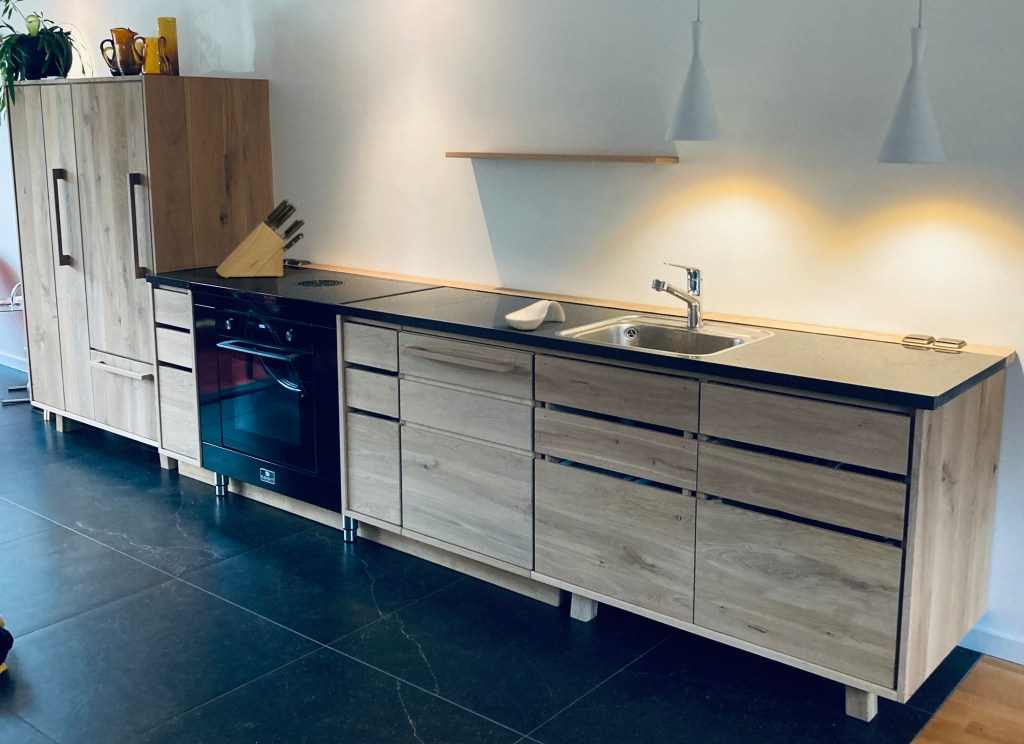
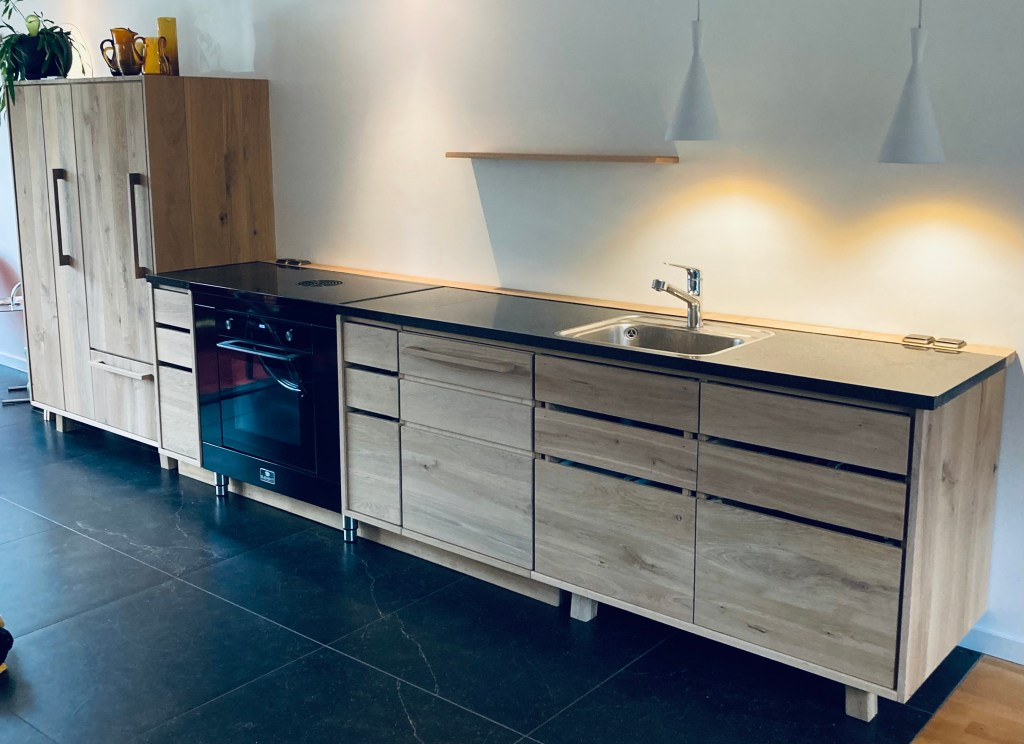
- knife block (260, 237)
- spoon rest (536, 314)
